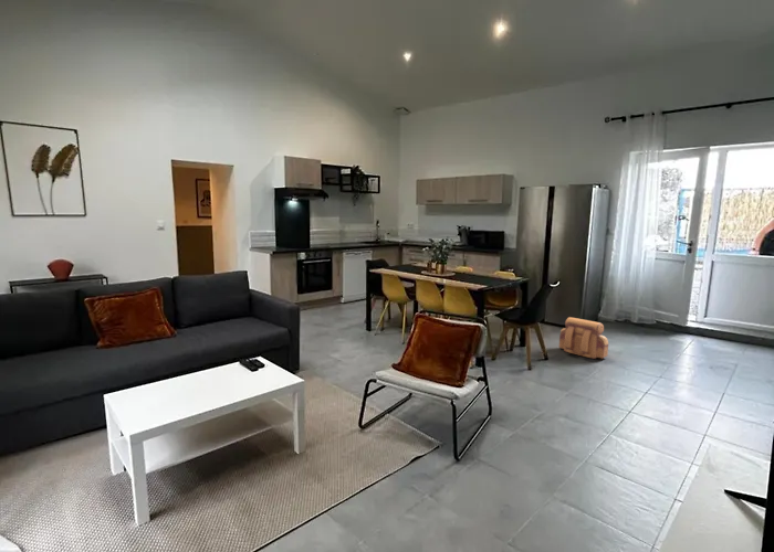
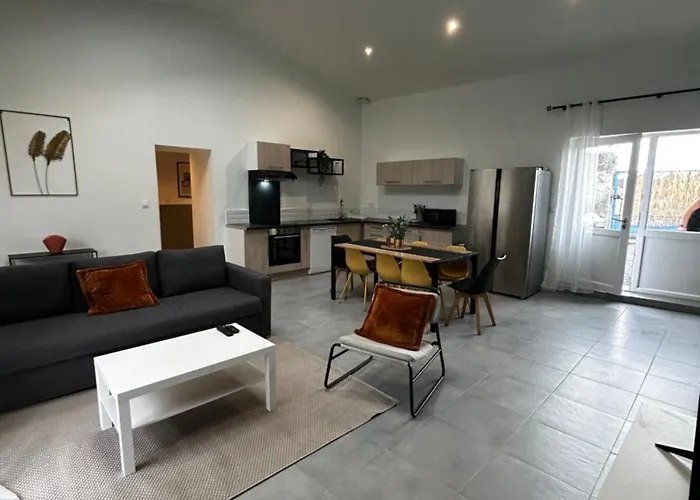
- backpack (583, 337)
